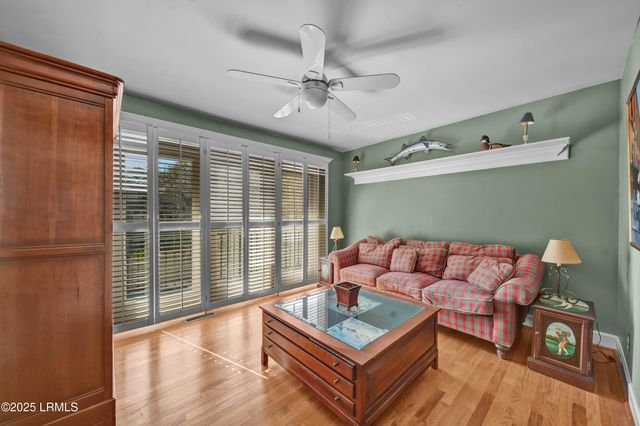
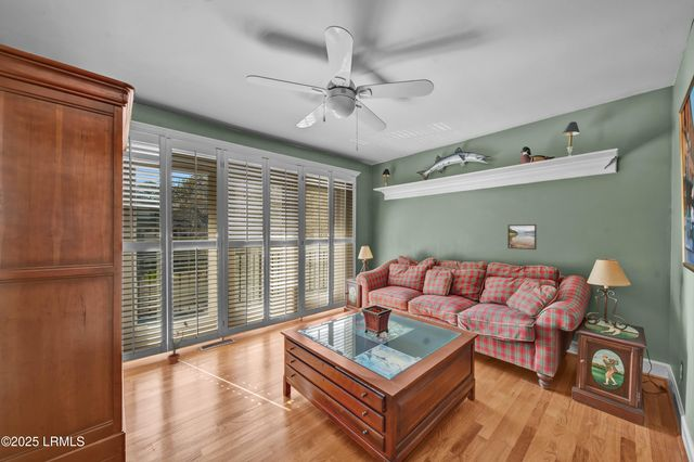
+ potted plant (177, 344)
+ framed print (522, 236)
